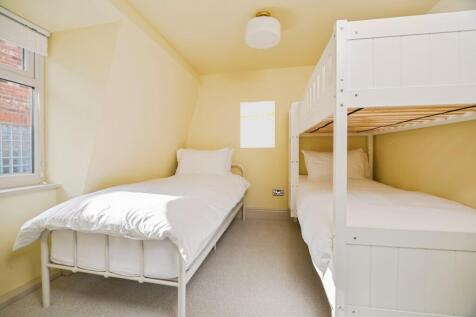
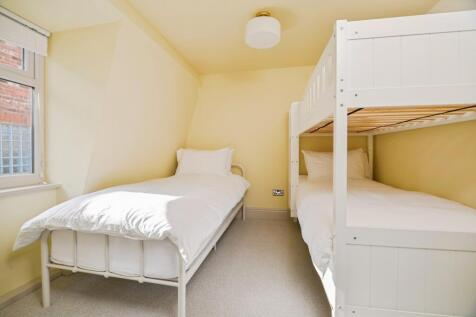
- wall art (257, 124)
